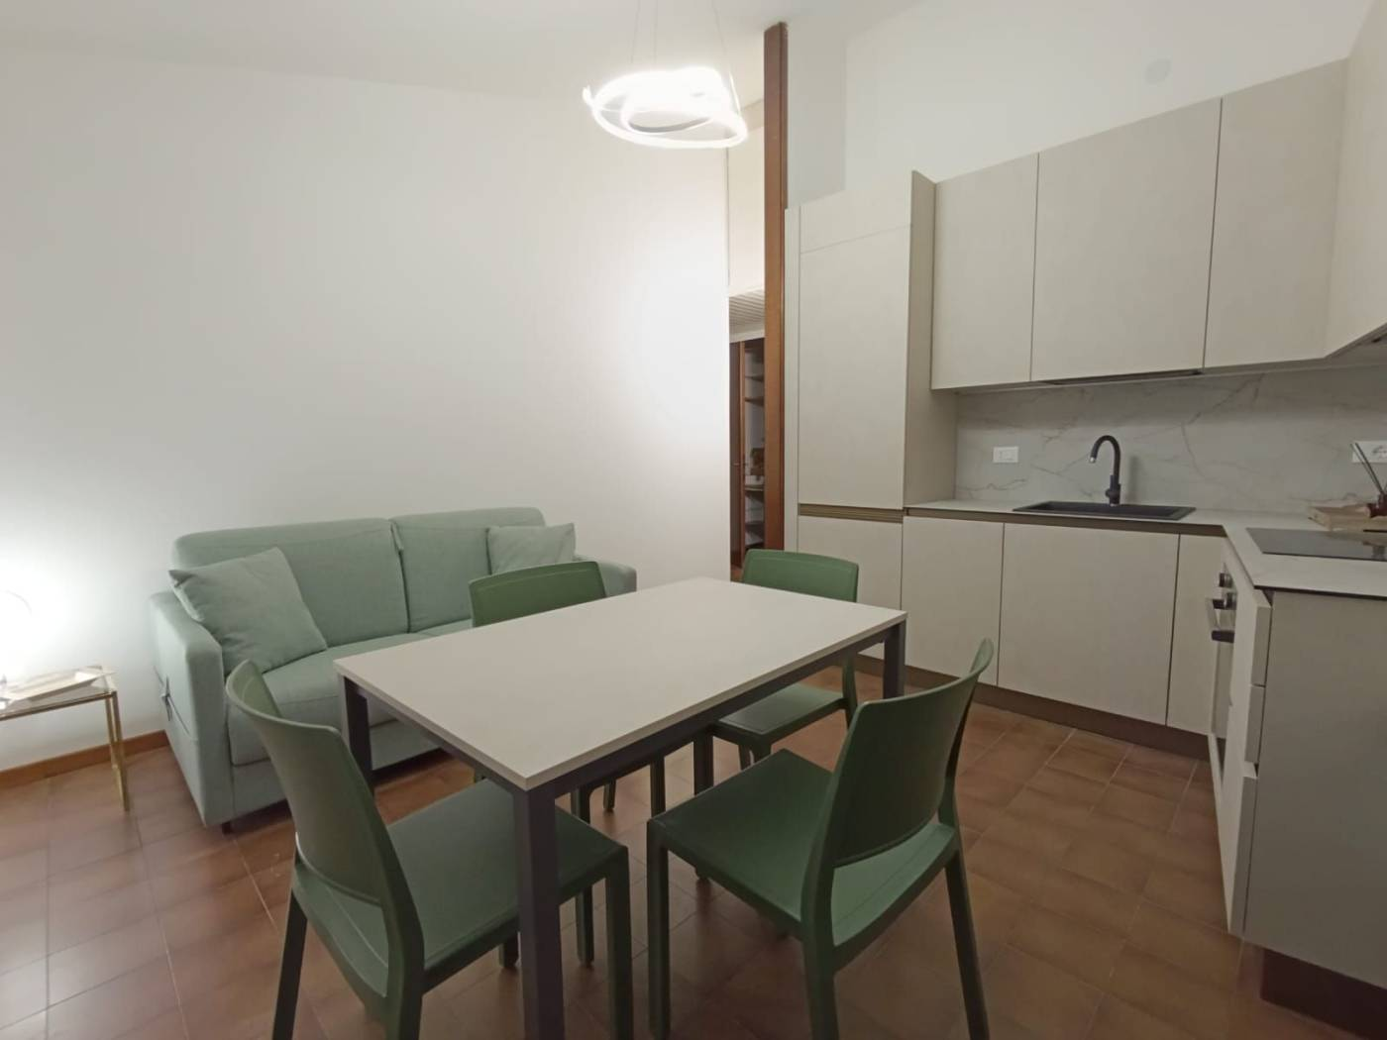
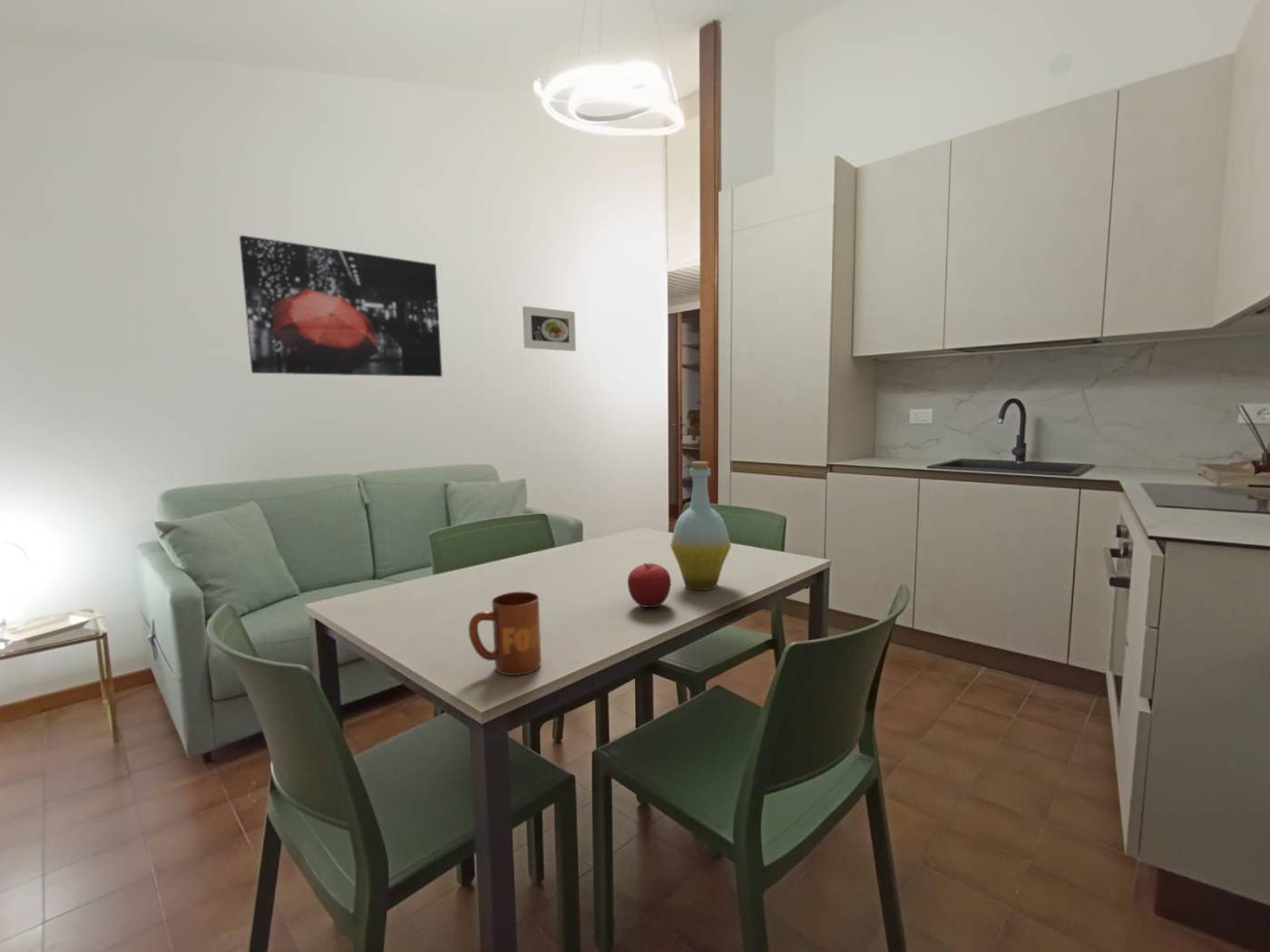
+ wall art (351, 314)
+ mug (504, 634)
+ bottle (700, 524)
+ fruit (650, 583)
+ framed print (550, 329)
